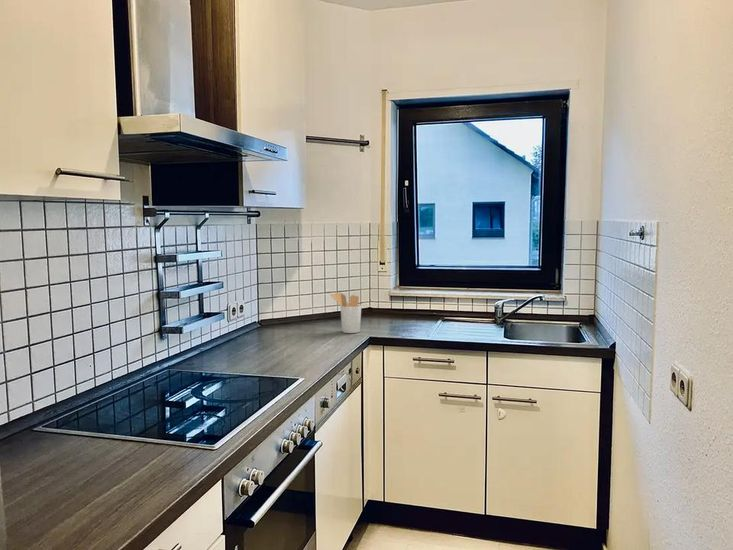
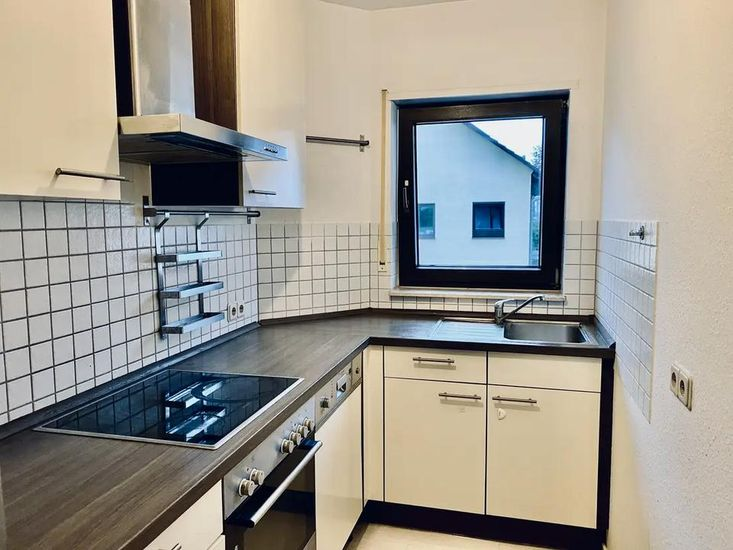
- utensil holder (346, 311)
